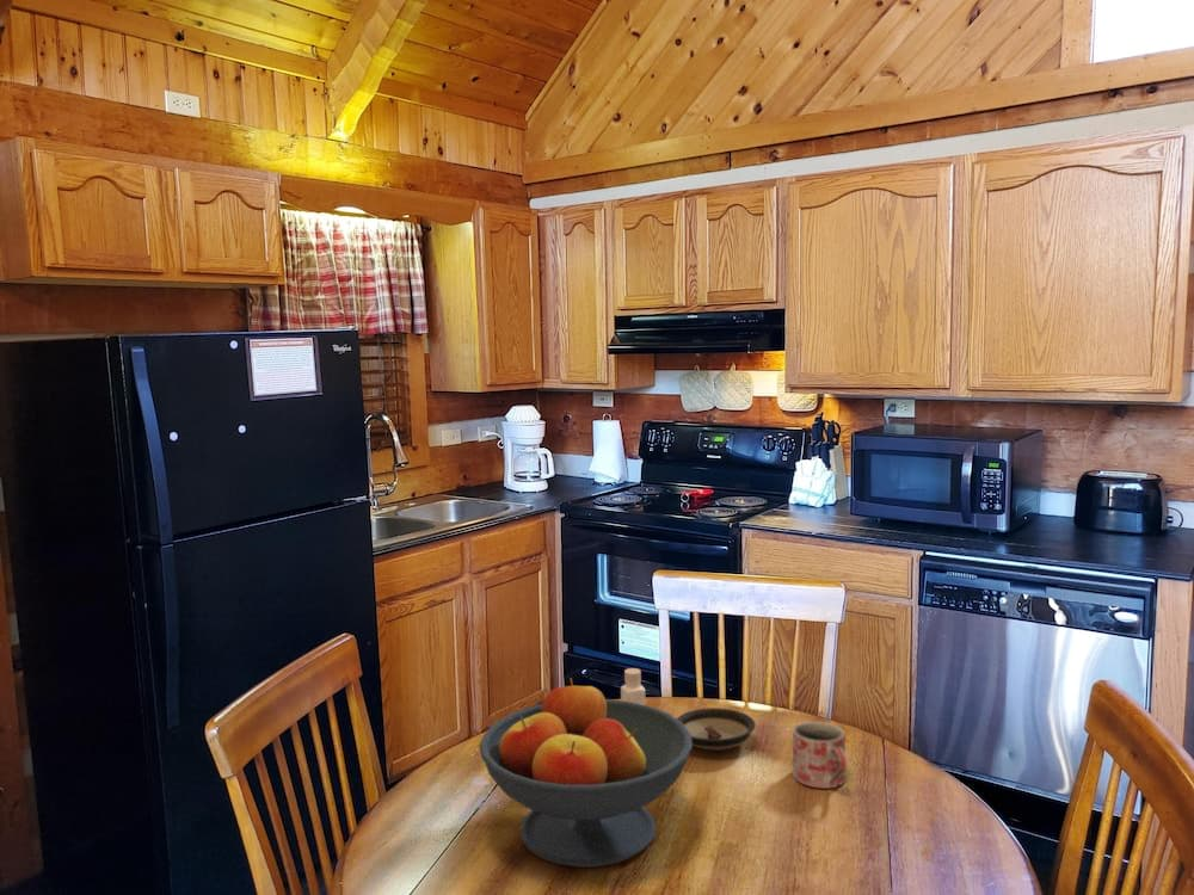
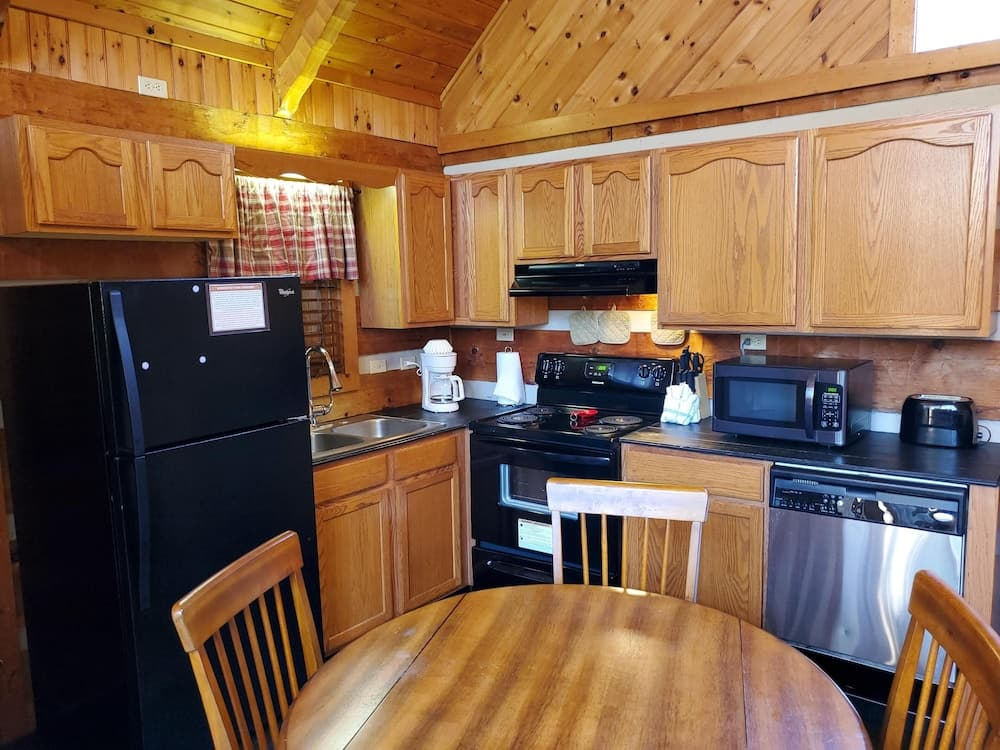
- fruit bowl (586, 767)
- mug (820, 757)
- pepper shaker (633, 693)
- saucer (714, 732)
